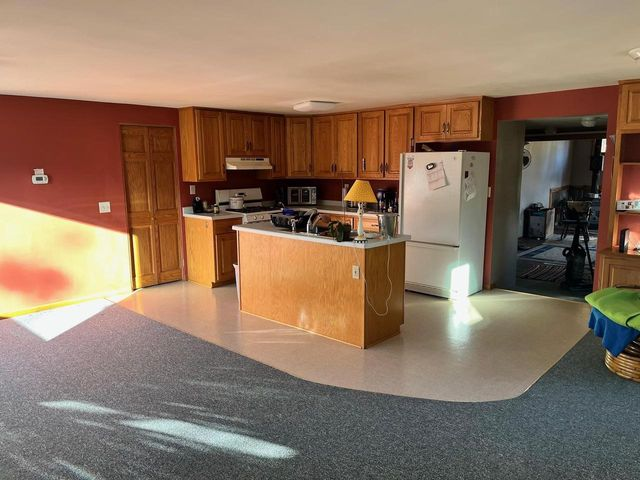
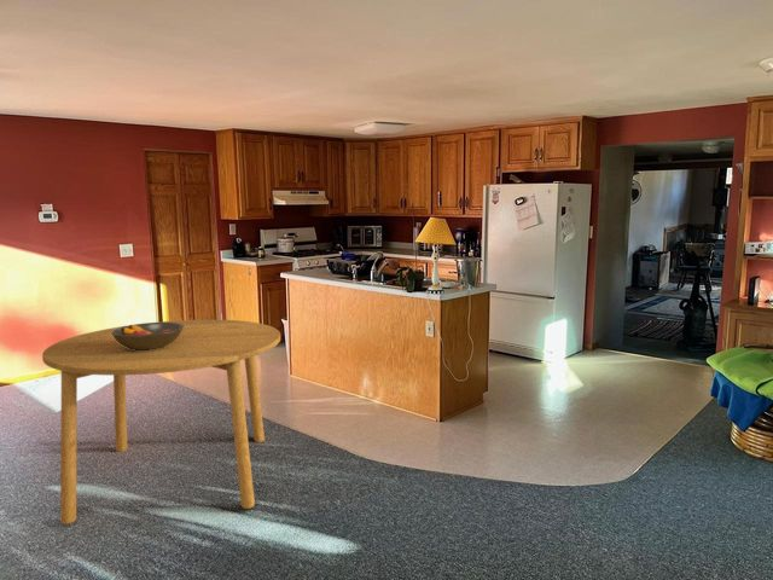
+ fruit bowl (149, 335)
+ dining table (173, 371)
